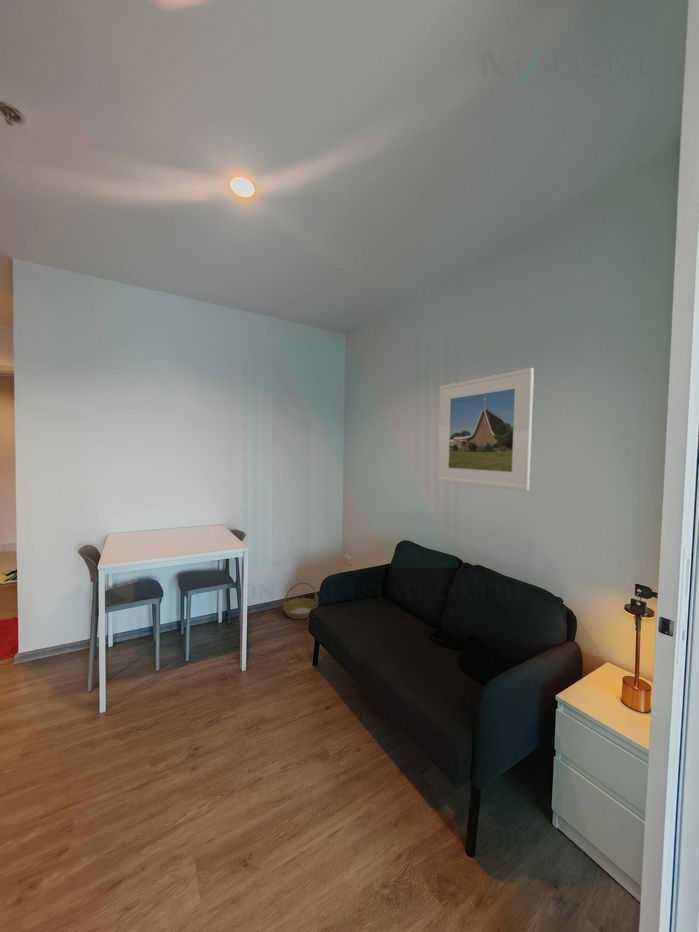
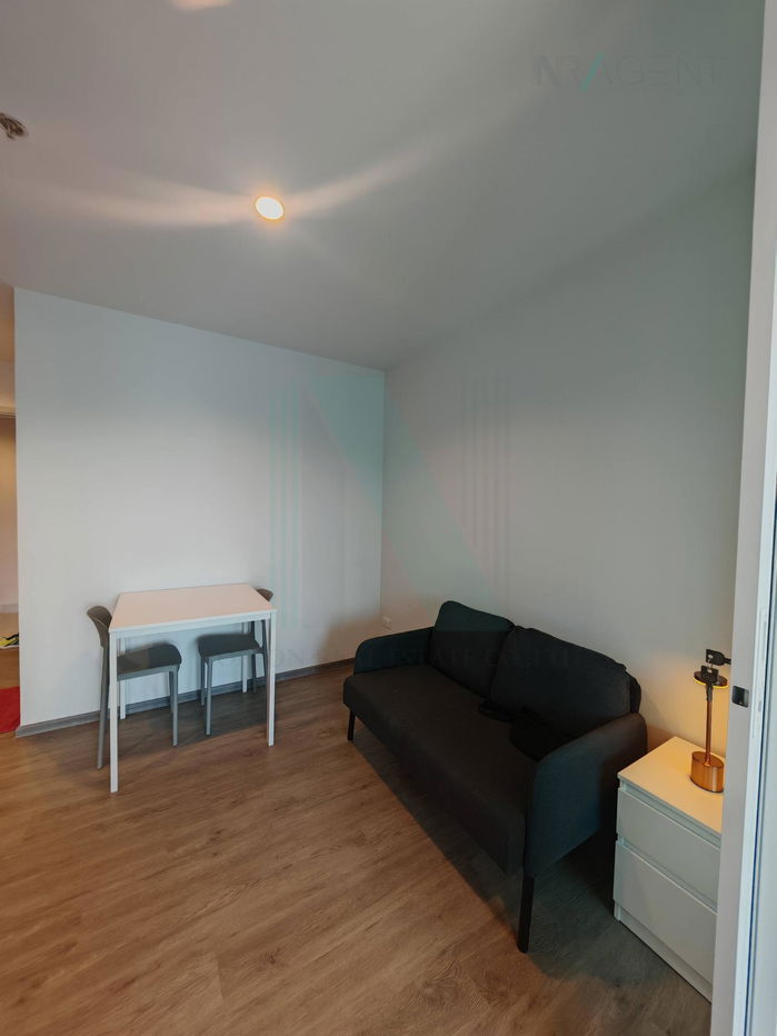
- basket (300, 598)
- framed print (479, 432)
